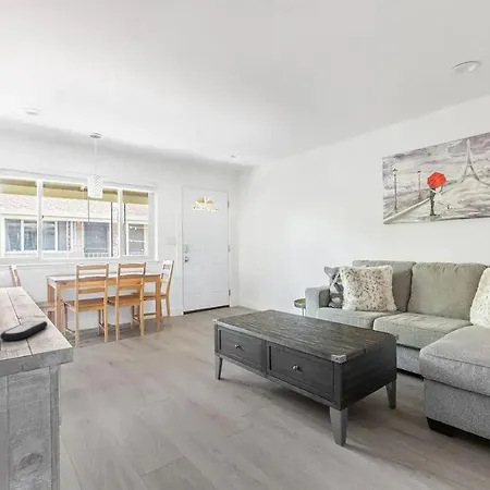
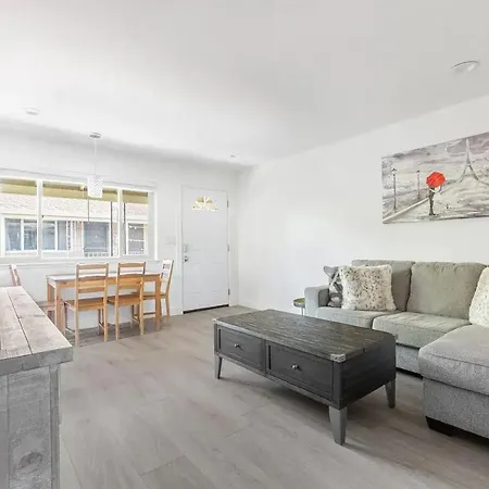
- remote control (24, 329)
